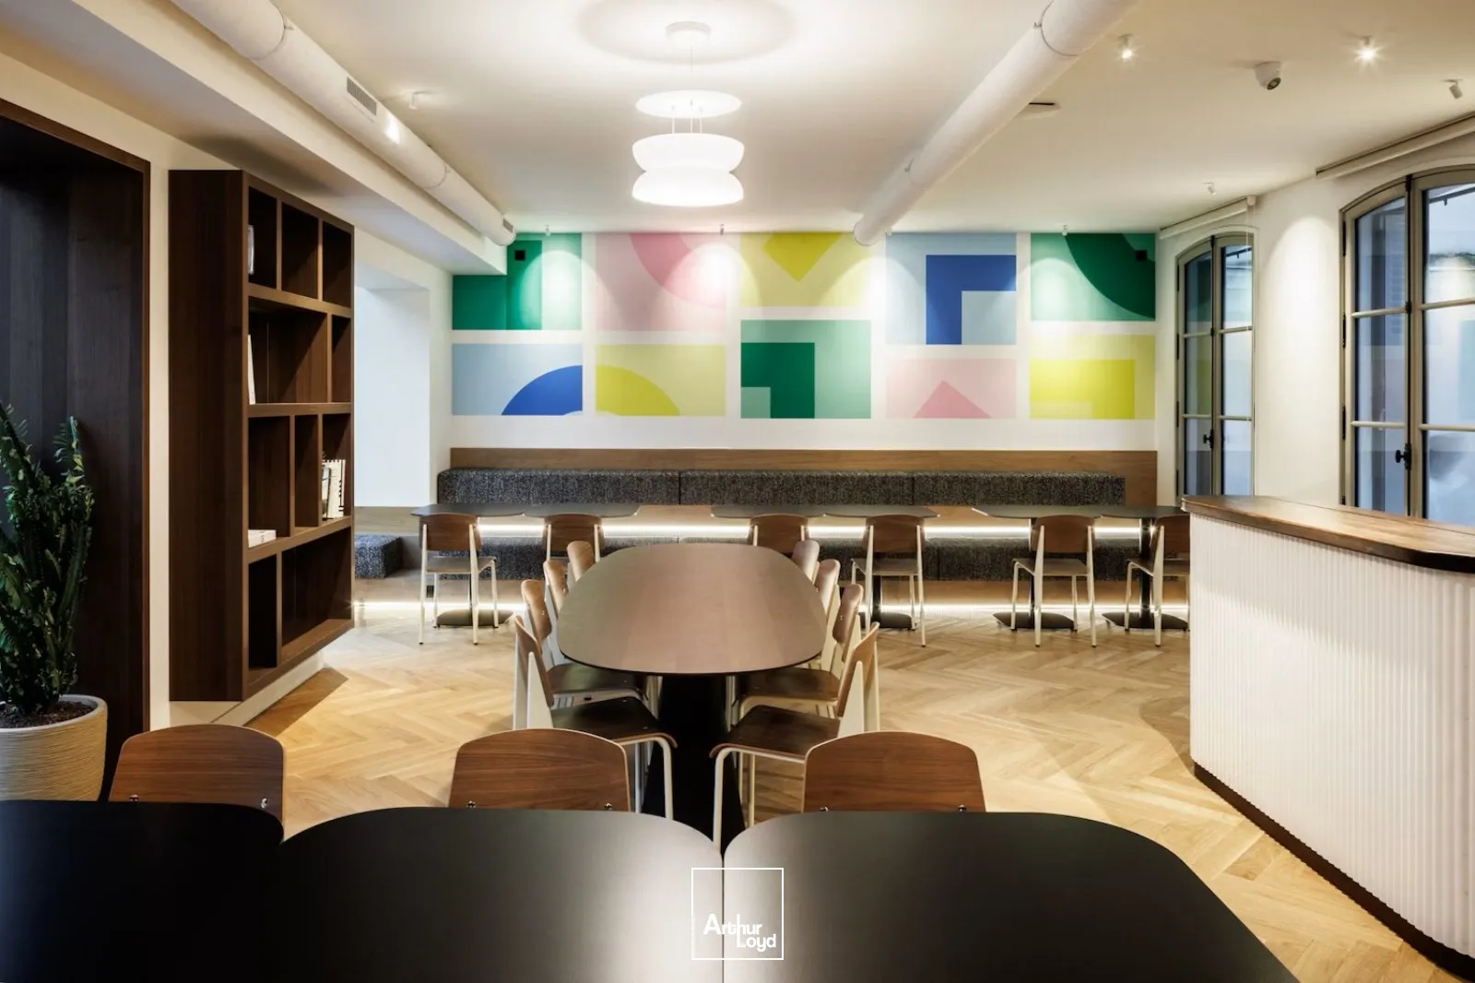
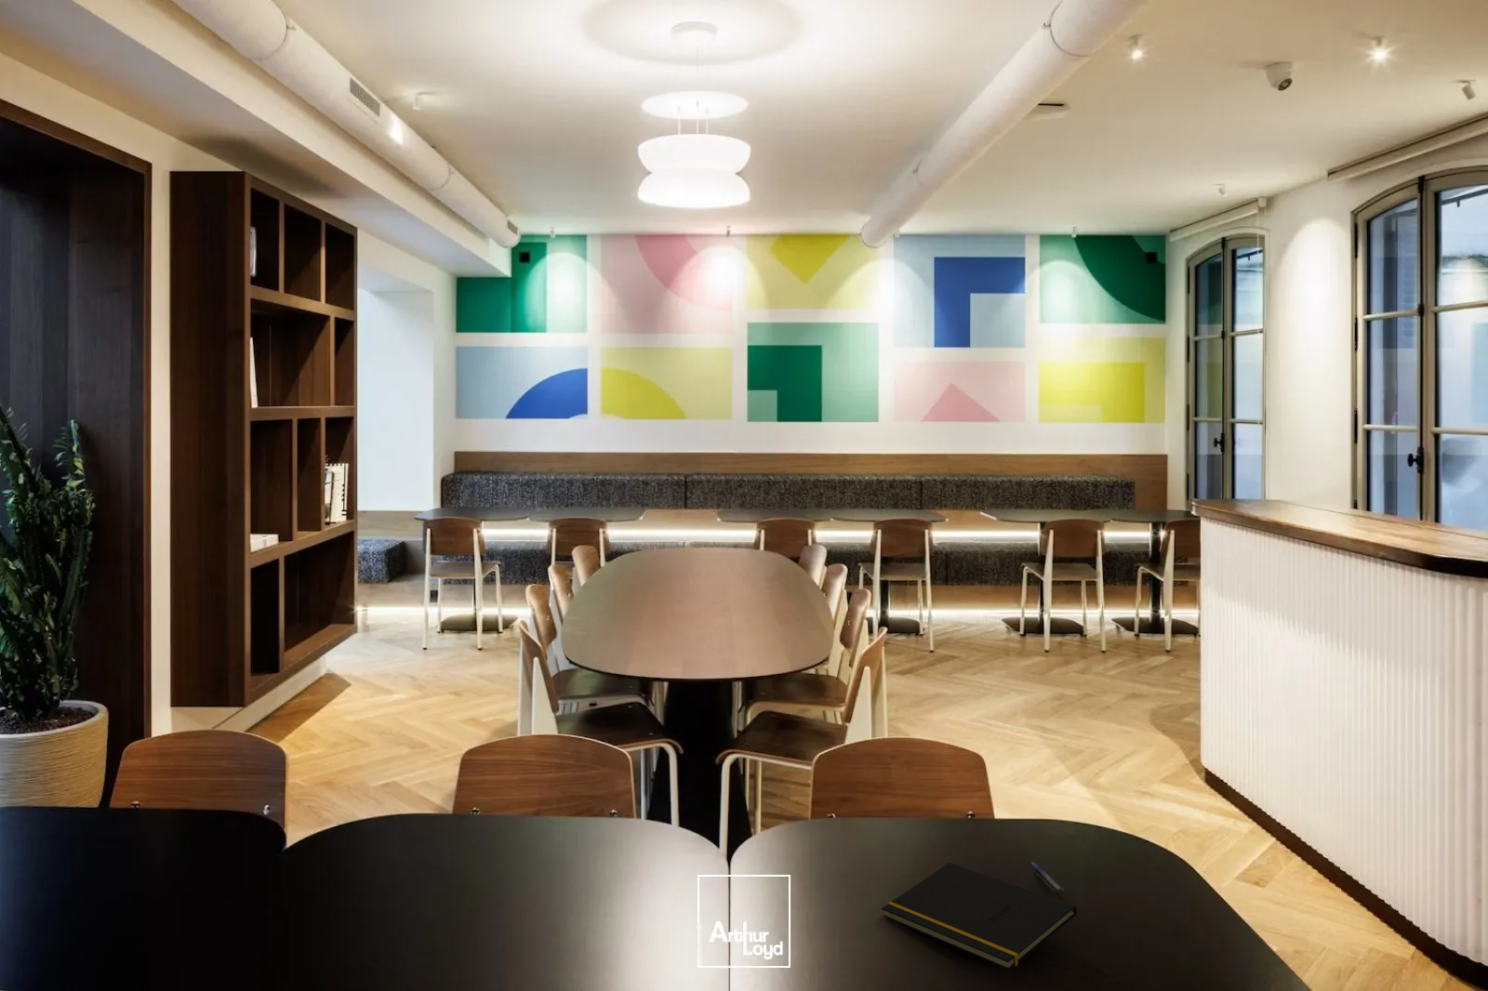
+ notepad (977, 911)
+ pen (1045, 876)
